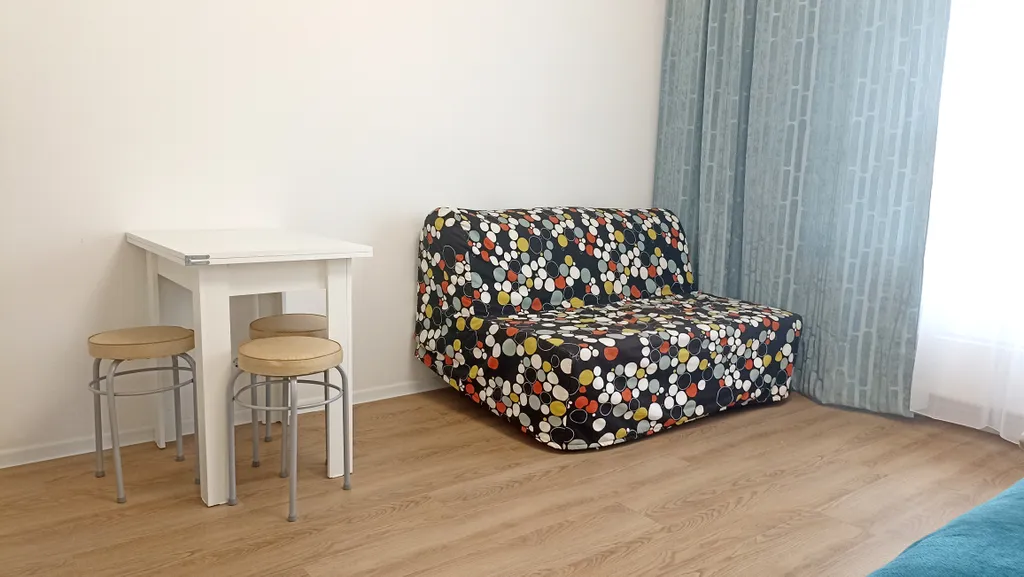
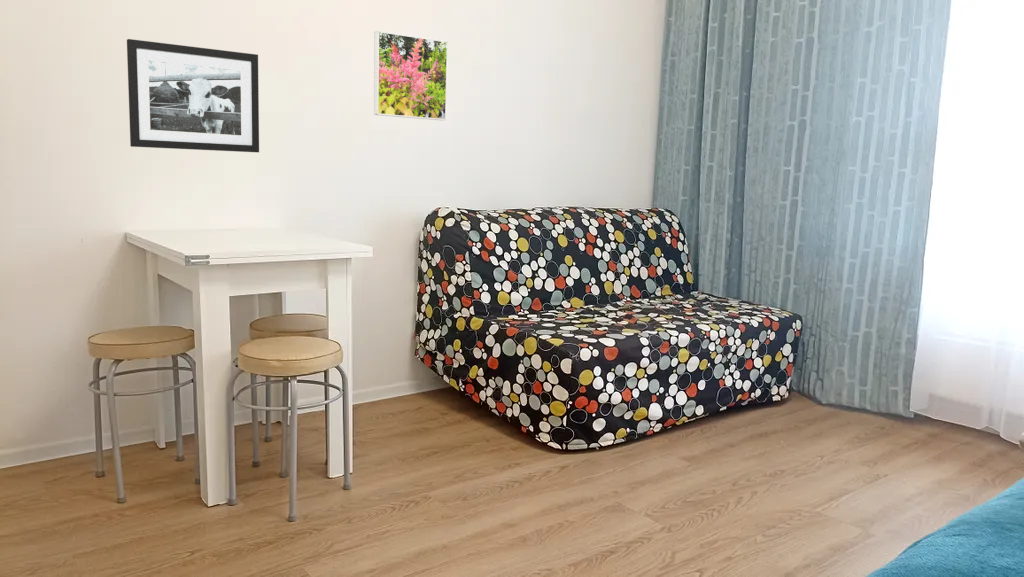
+ picture frame (196, 99)
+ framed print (411, 77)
